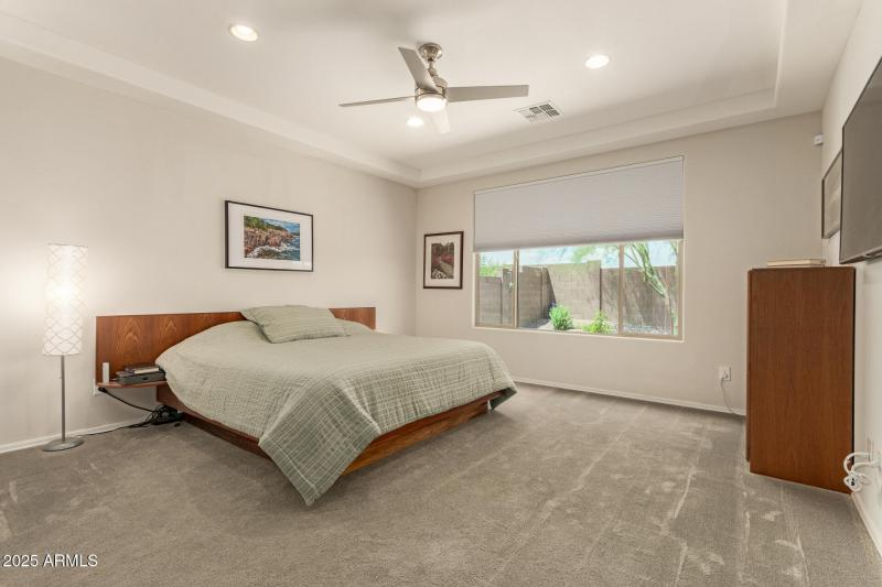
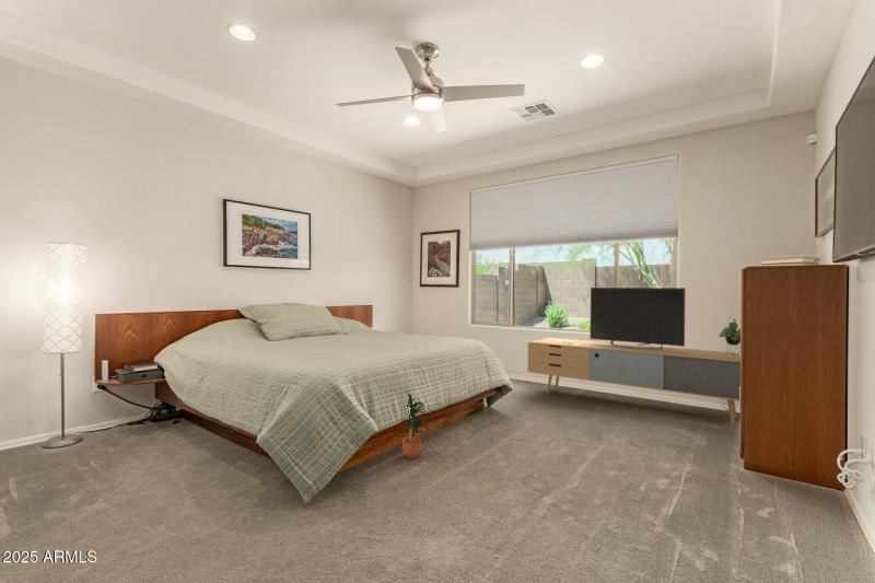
+ media console (632, 346)
+ potted plant (411, 422)
